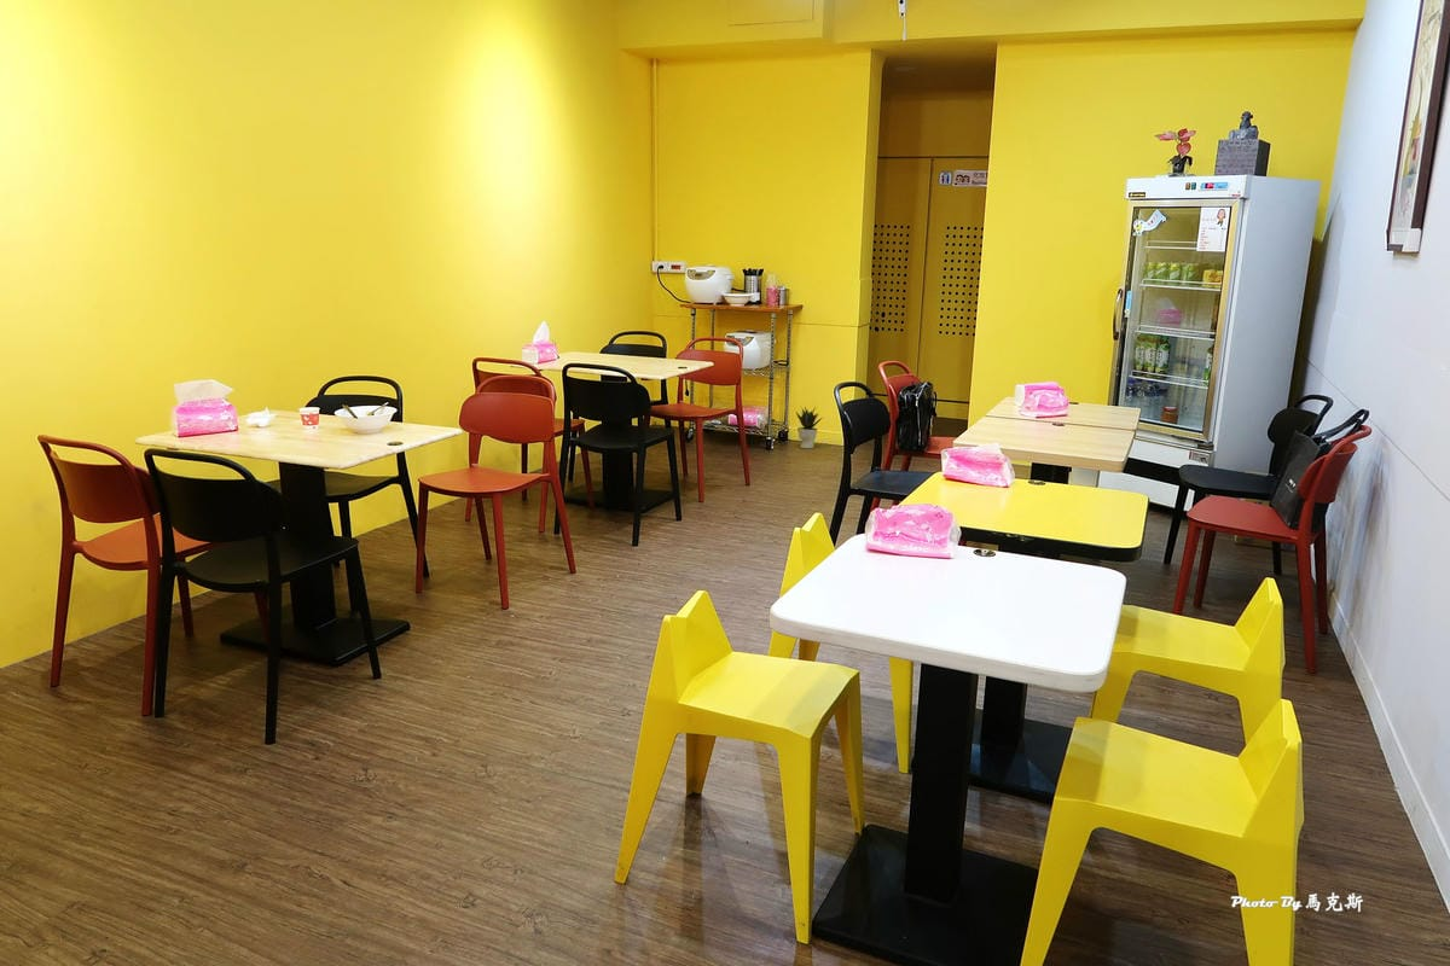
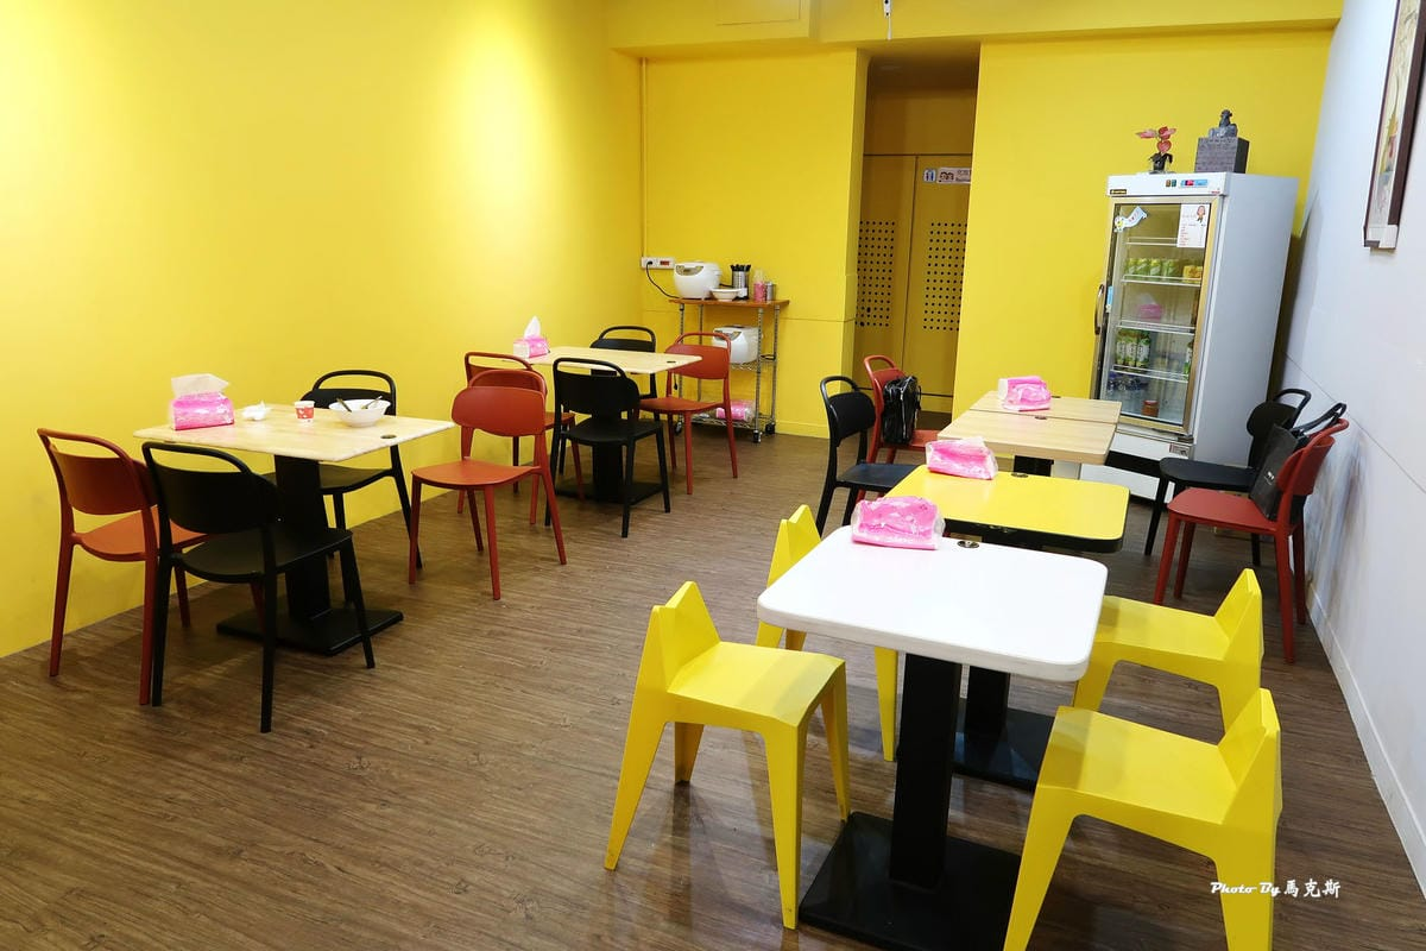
- potted plant (806, 426)
